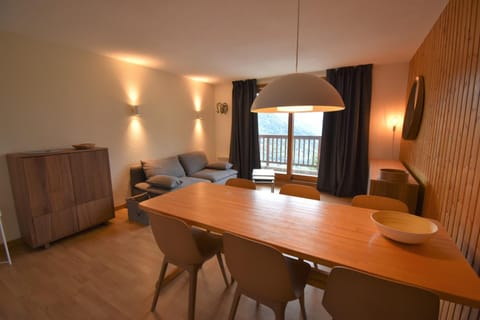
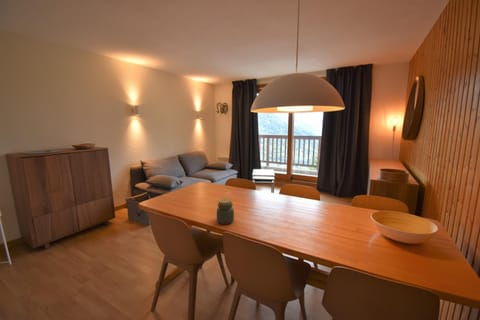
+ jar (225, 210)
